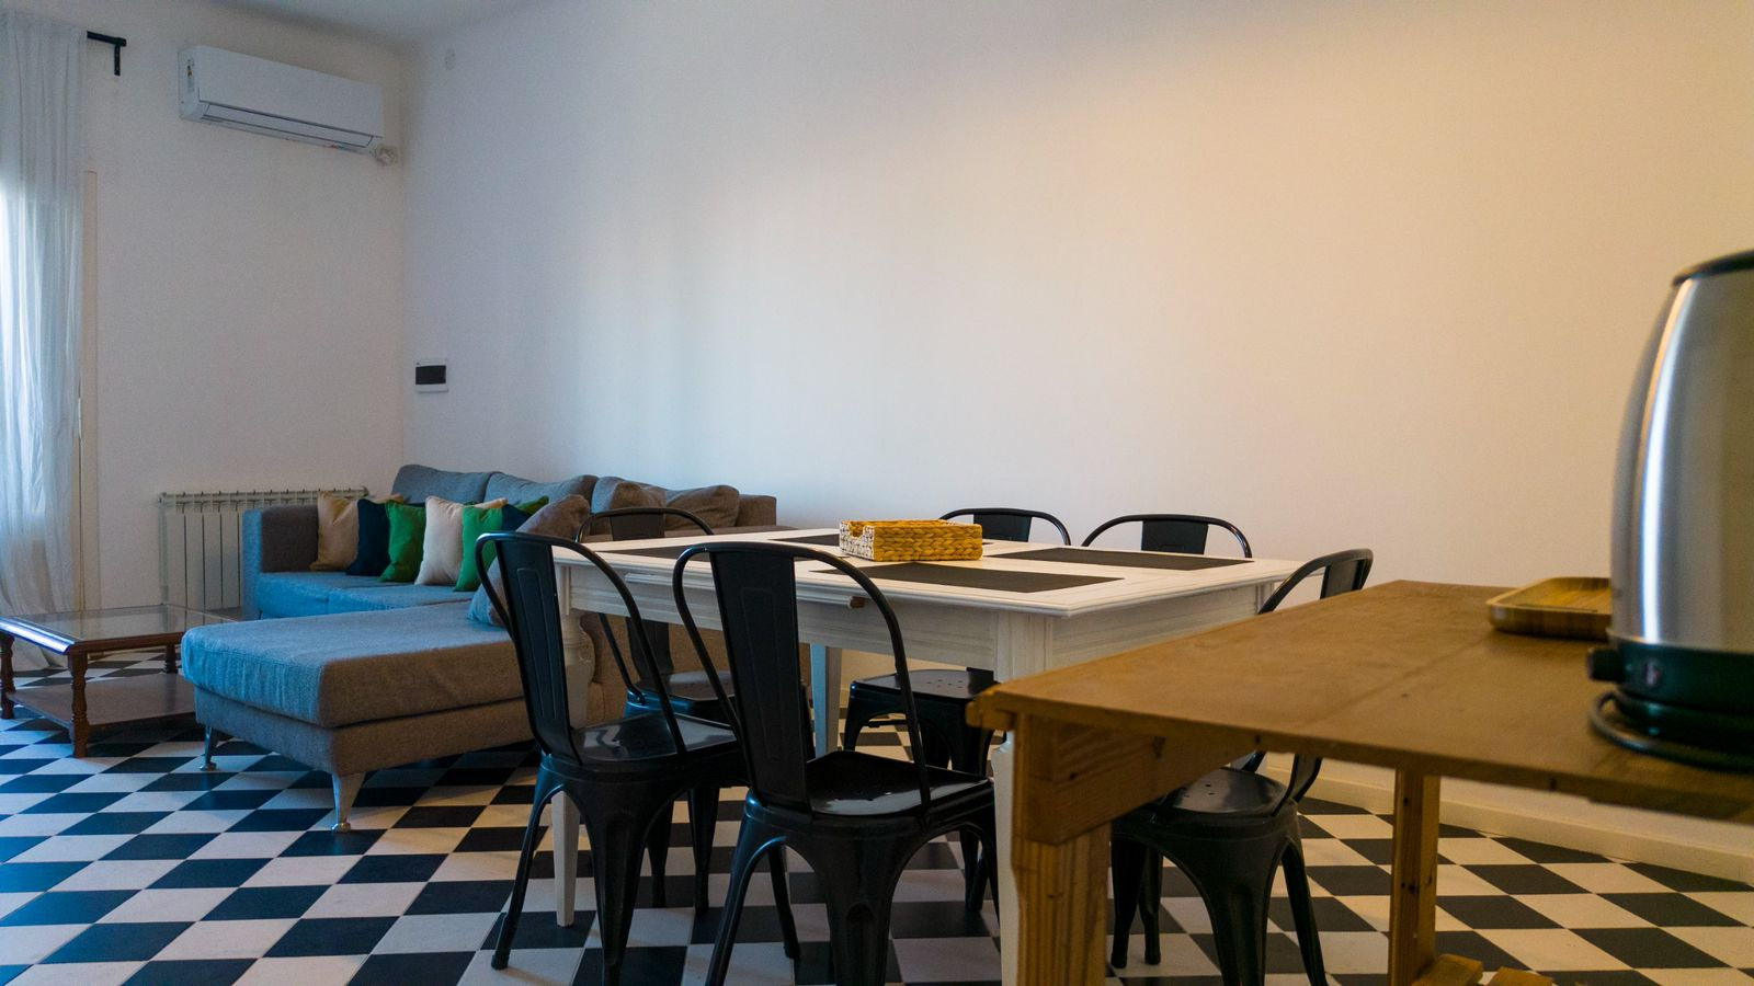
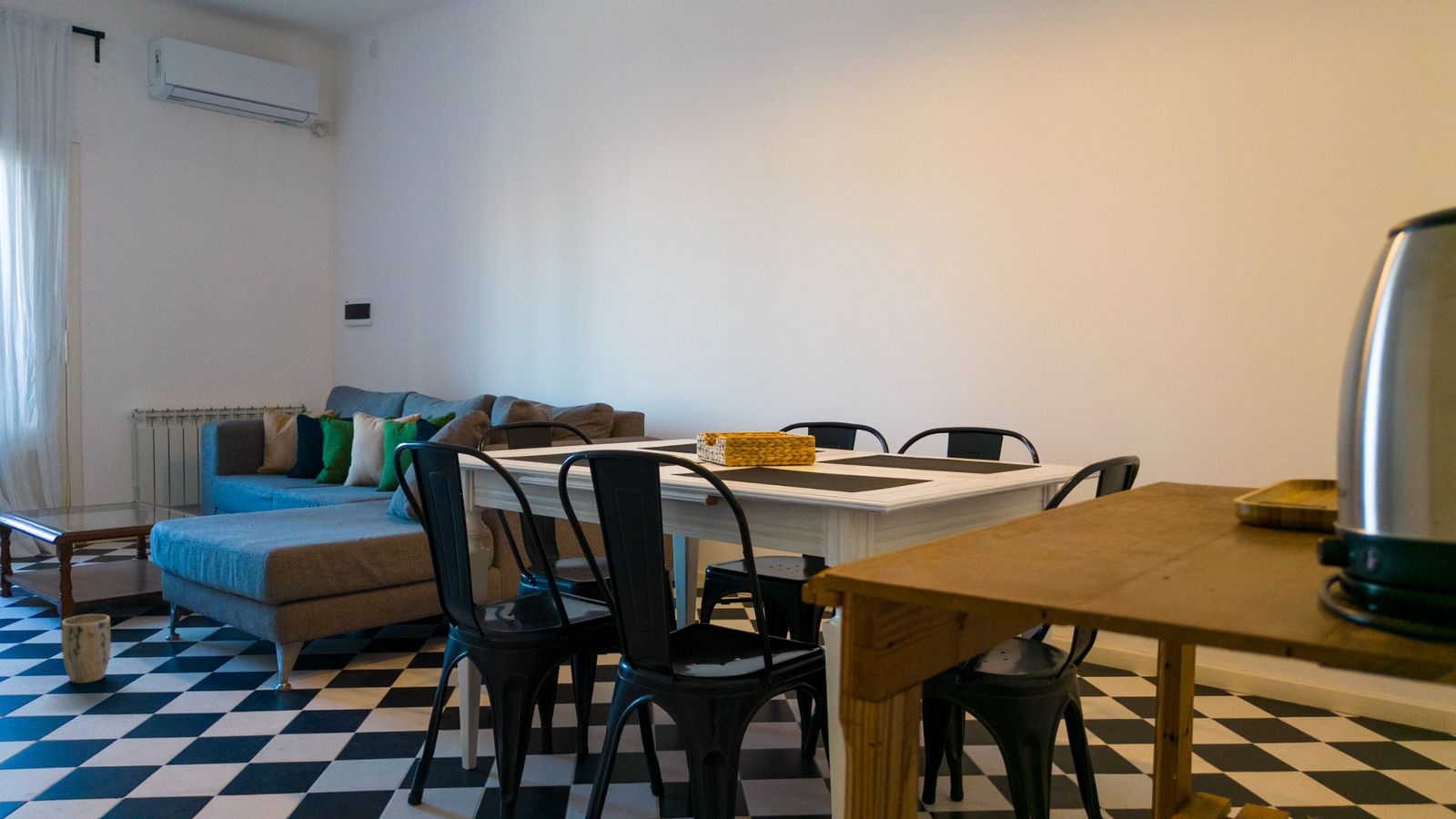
+ plant pot (86, 649)
